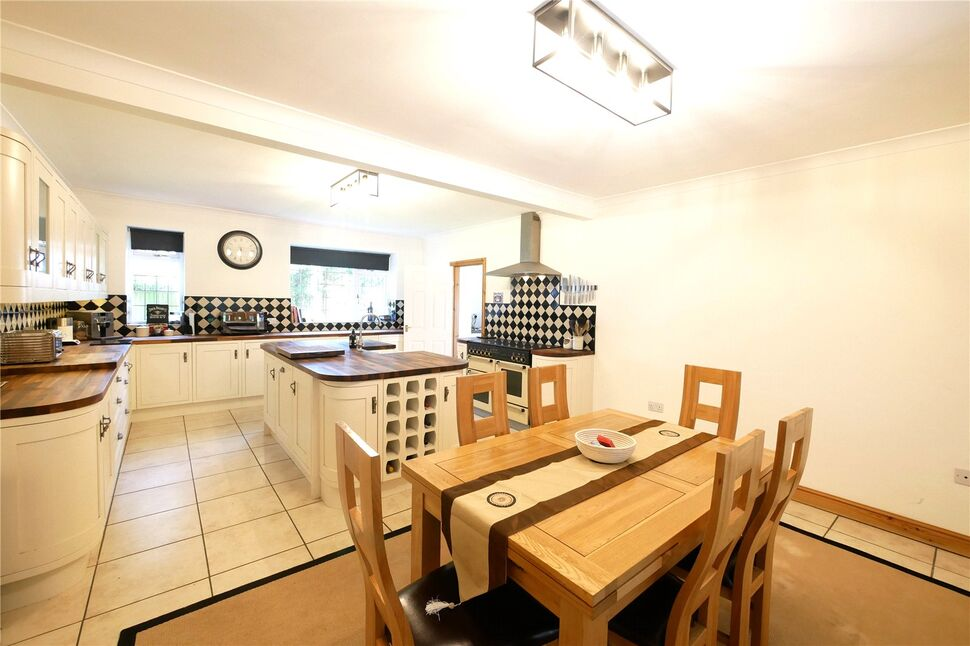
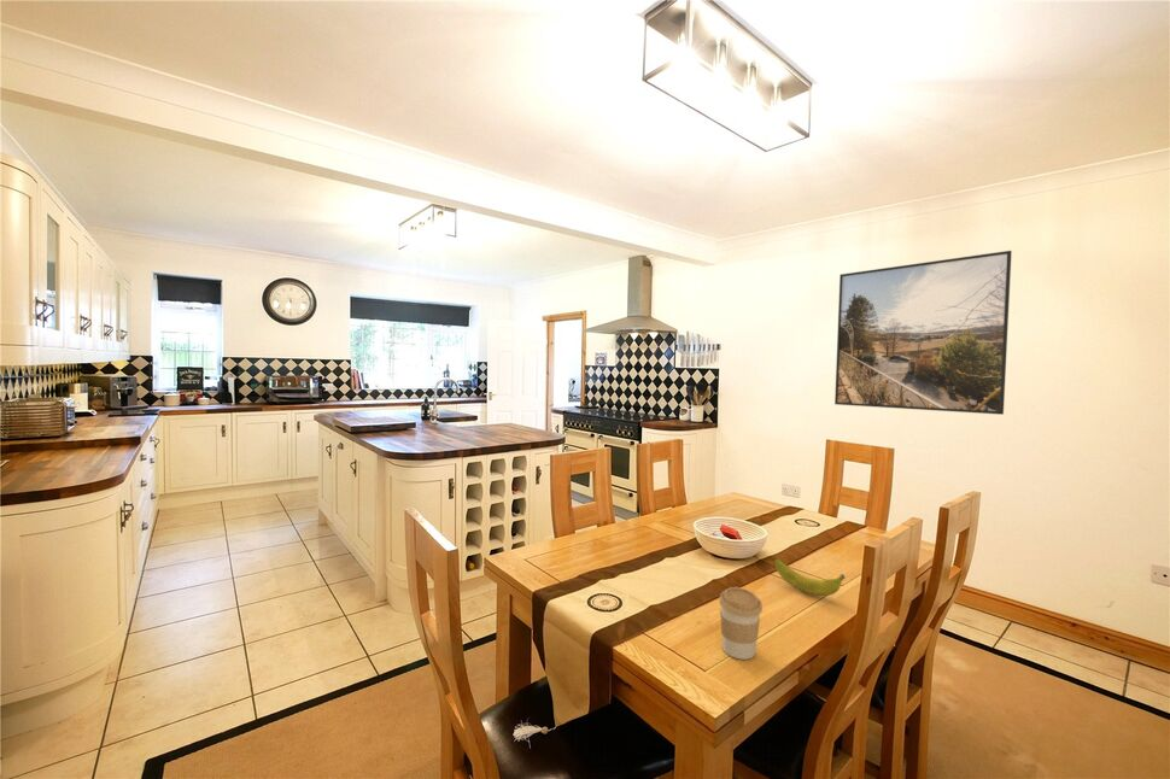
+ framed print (912, 336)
+ coffee cup (739, 621)
+ banana (807, 579)
